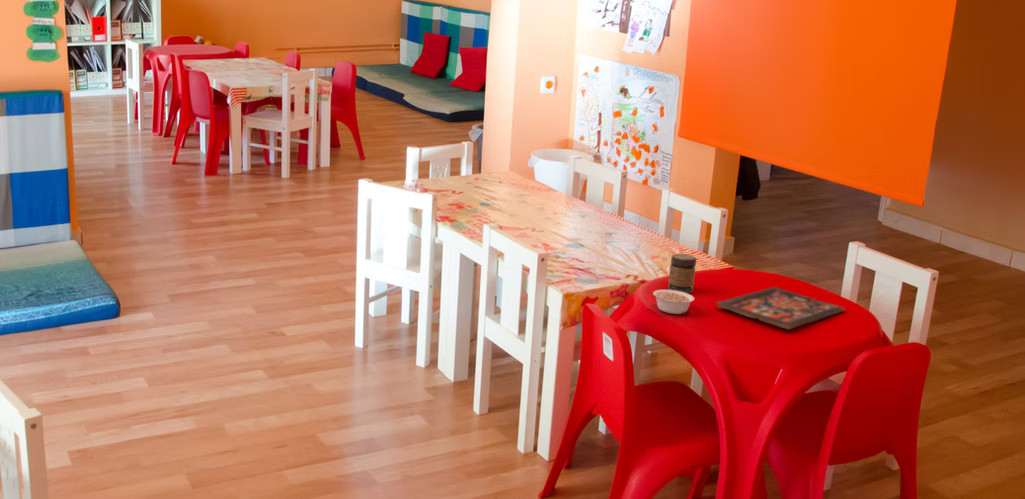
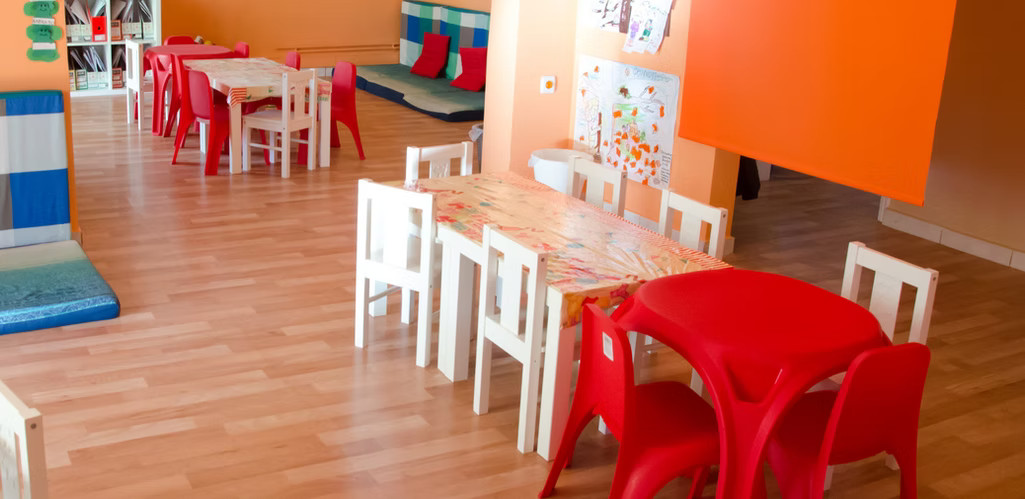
- jar (682, 273)
- board game (781, 306)
- legume (674, 301)
